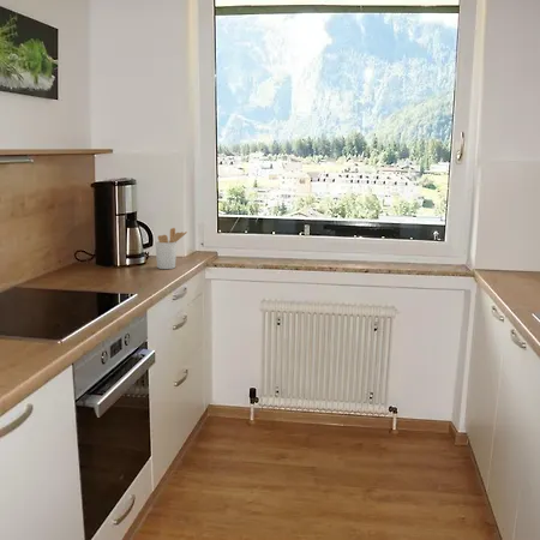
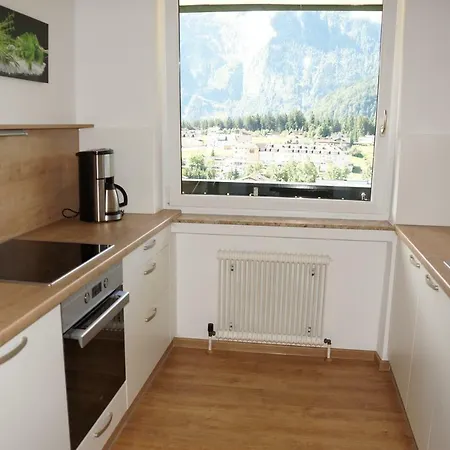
- utensil holder (170, 248)
